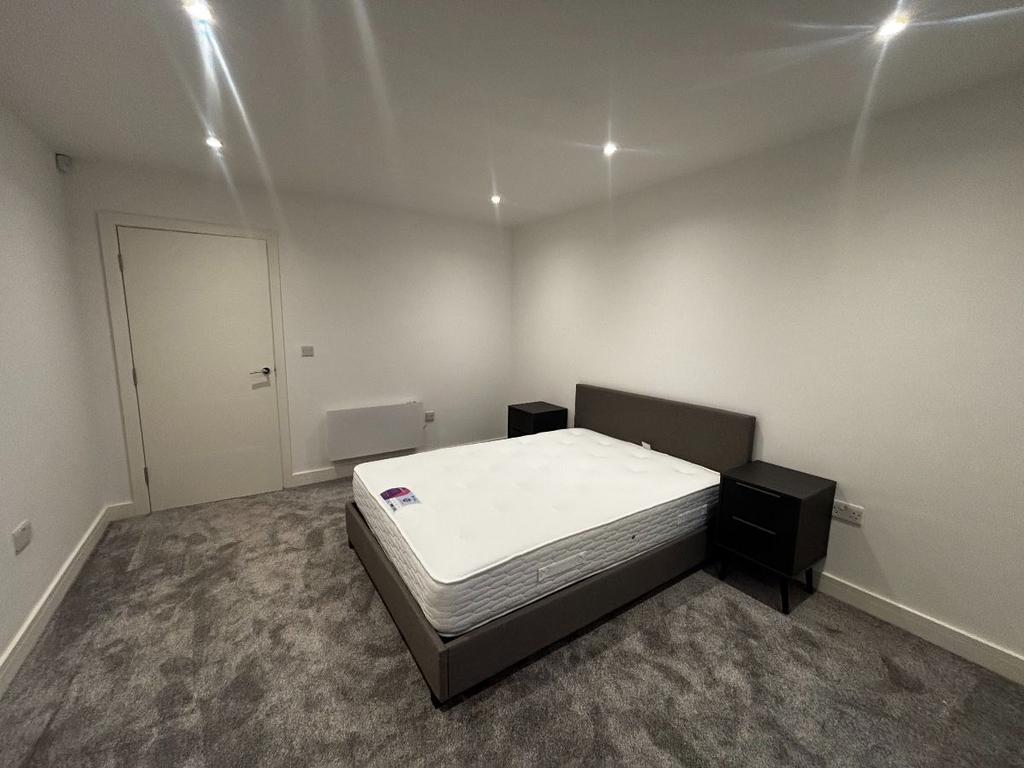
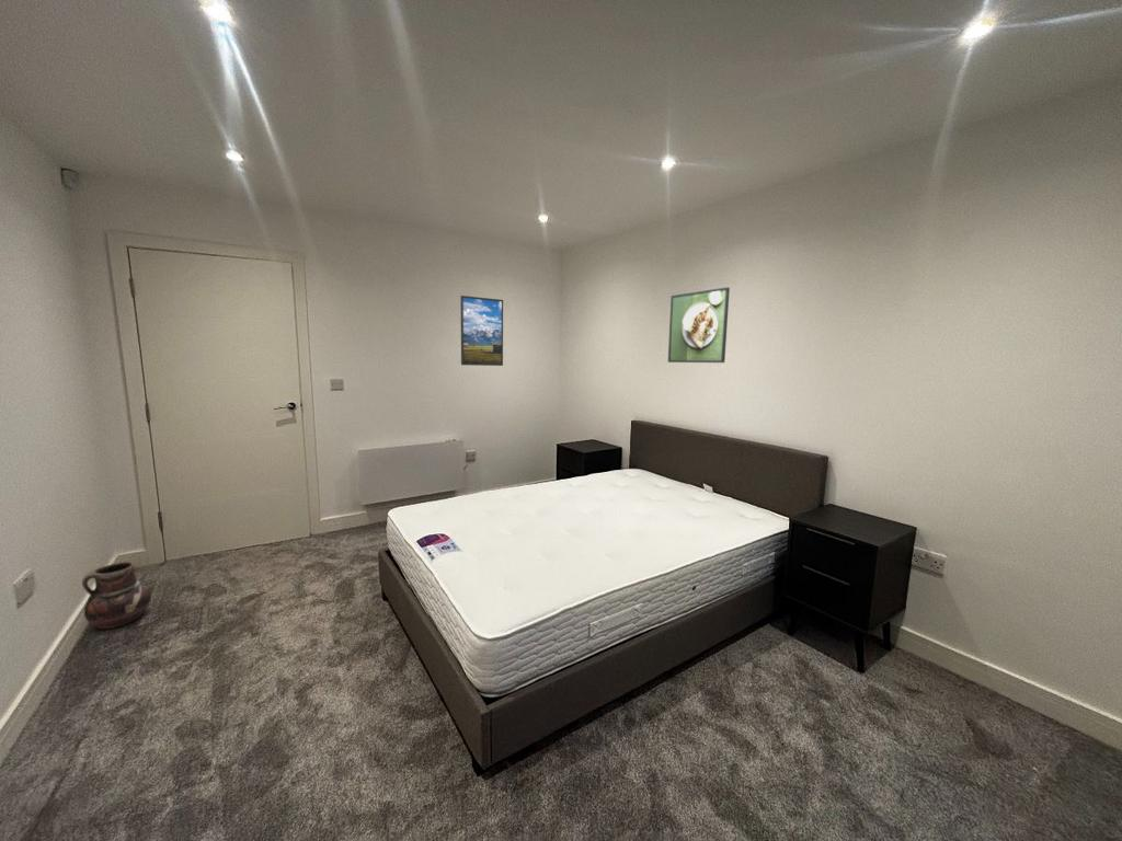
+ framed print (482, 332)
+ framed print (696, 327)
+ ceramic pot (117, 594)
